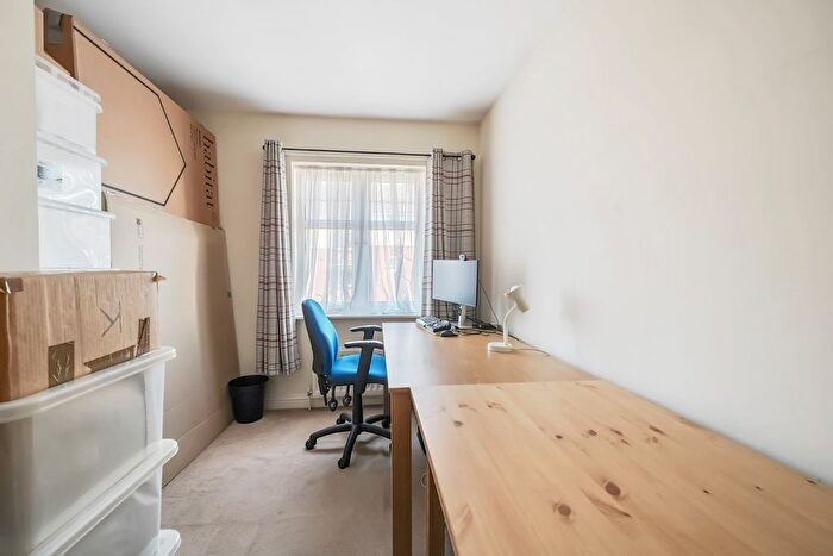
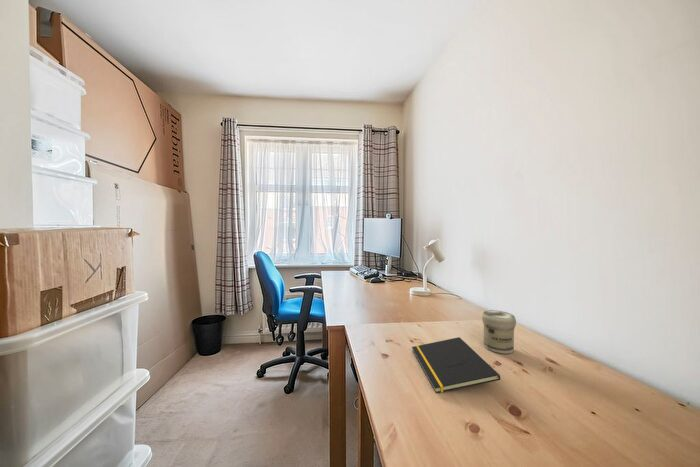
+ jar (498, 331)
+ notepad (449, 361)
